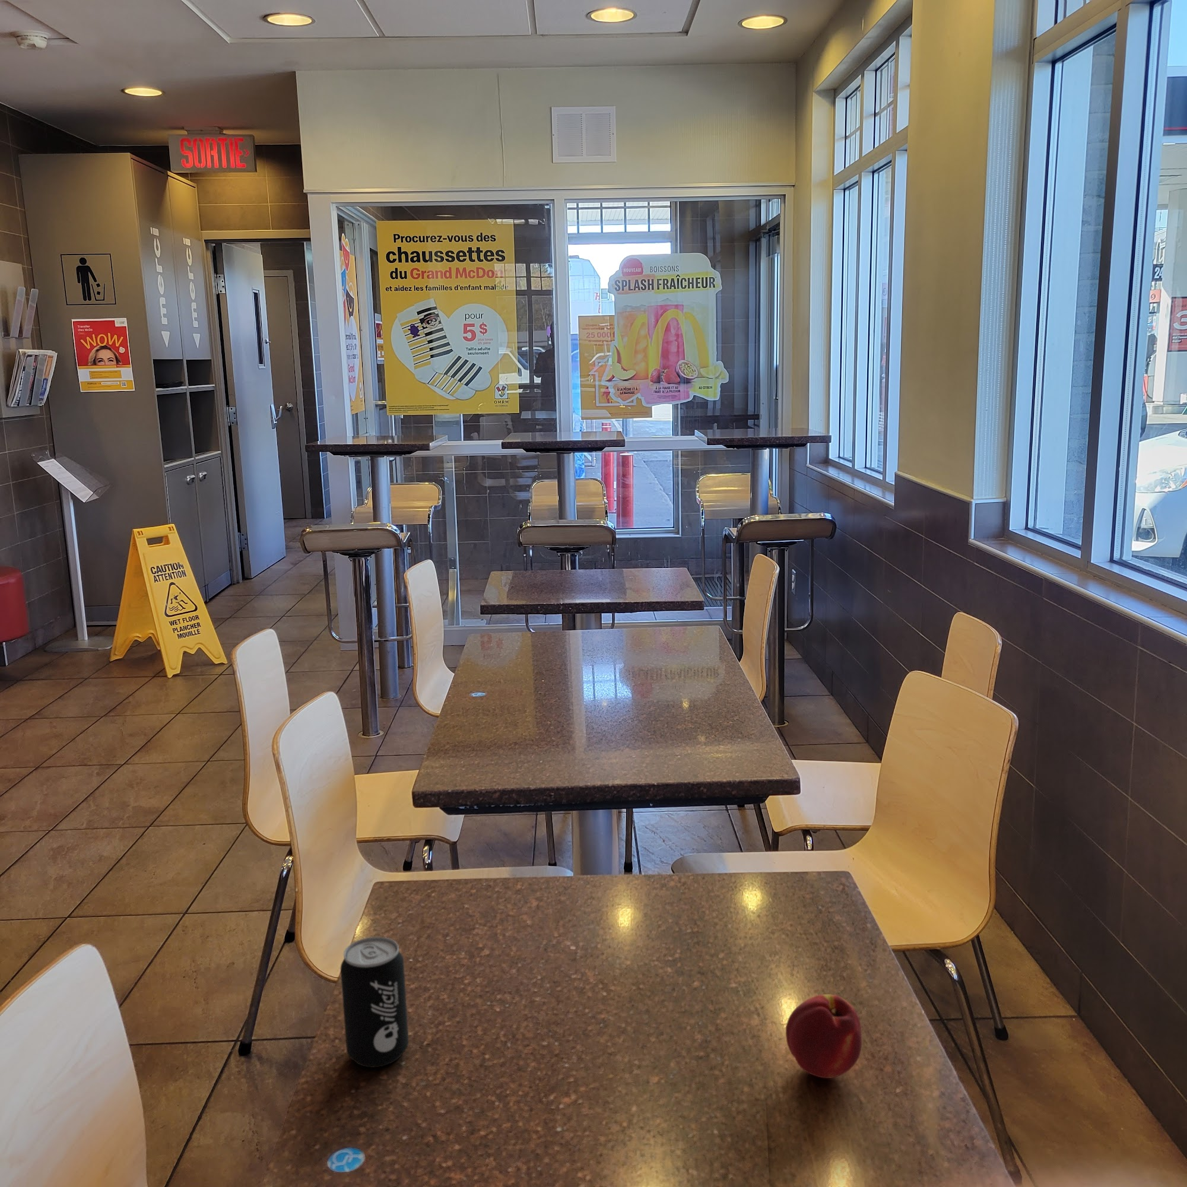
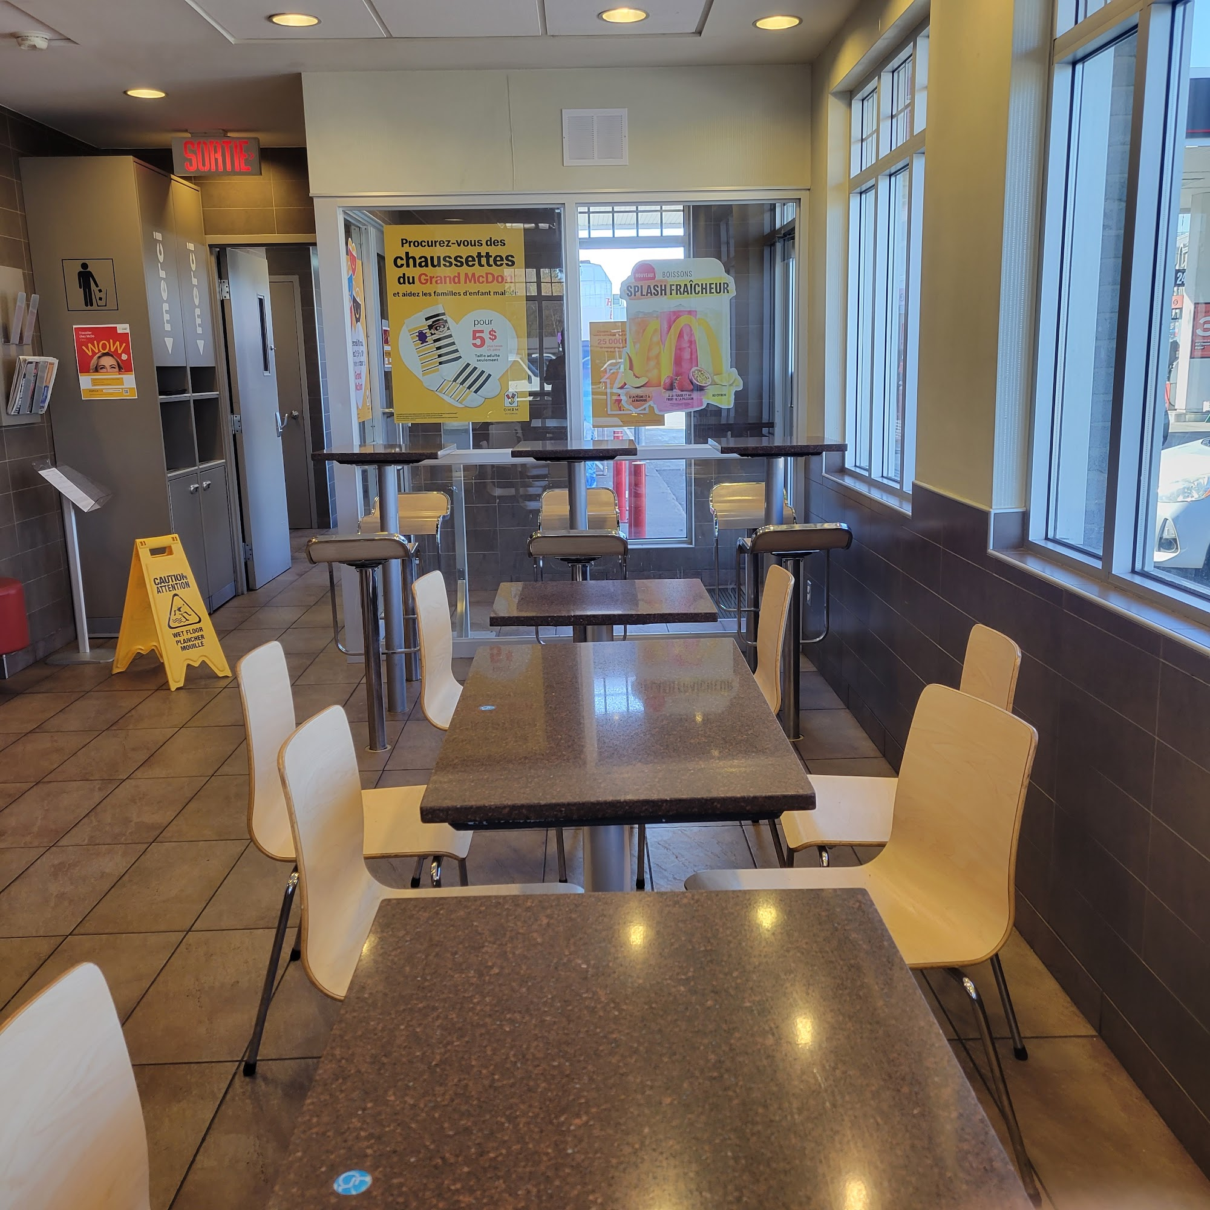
- peach (823, 1036)
- beverage can (375, 1001)
